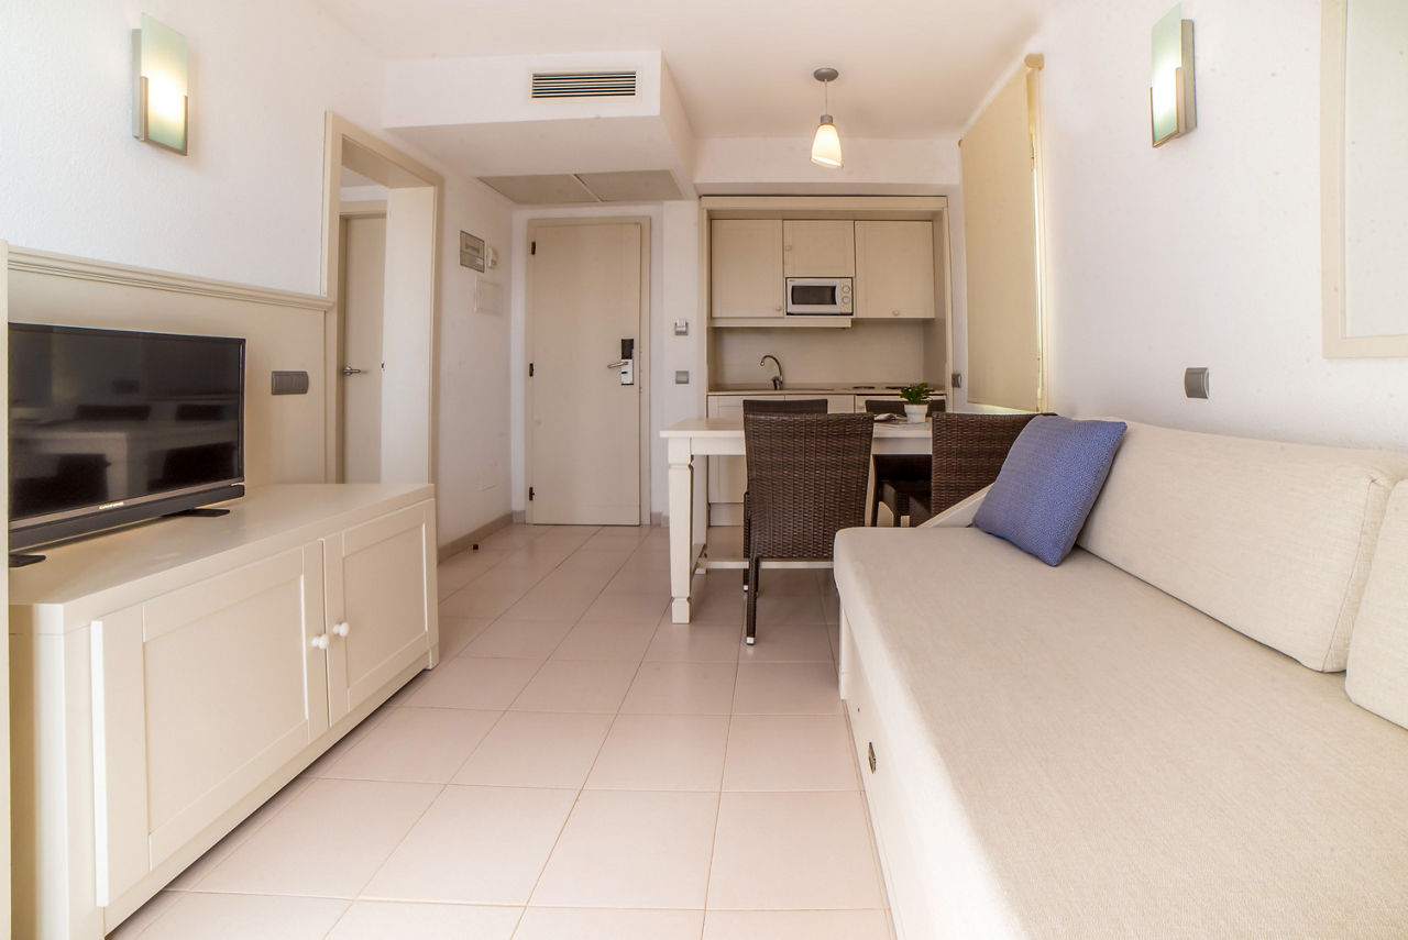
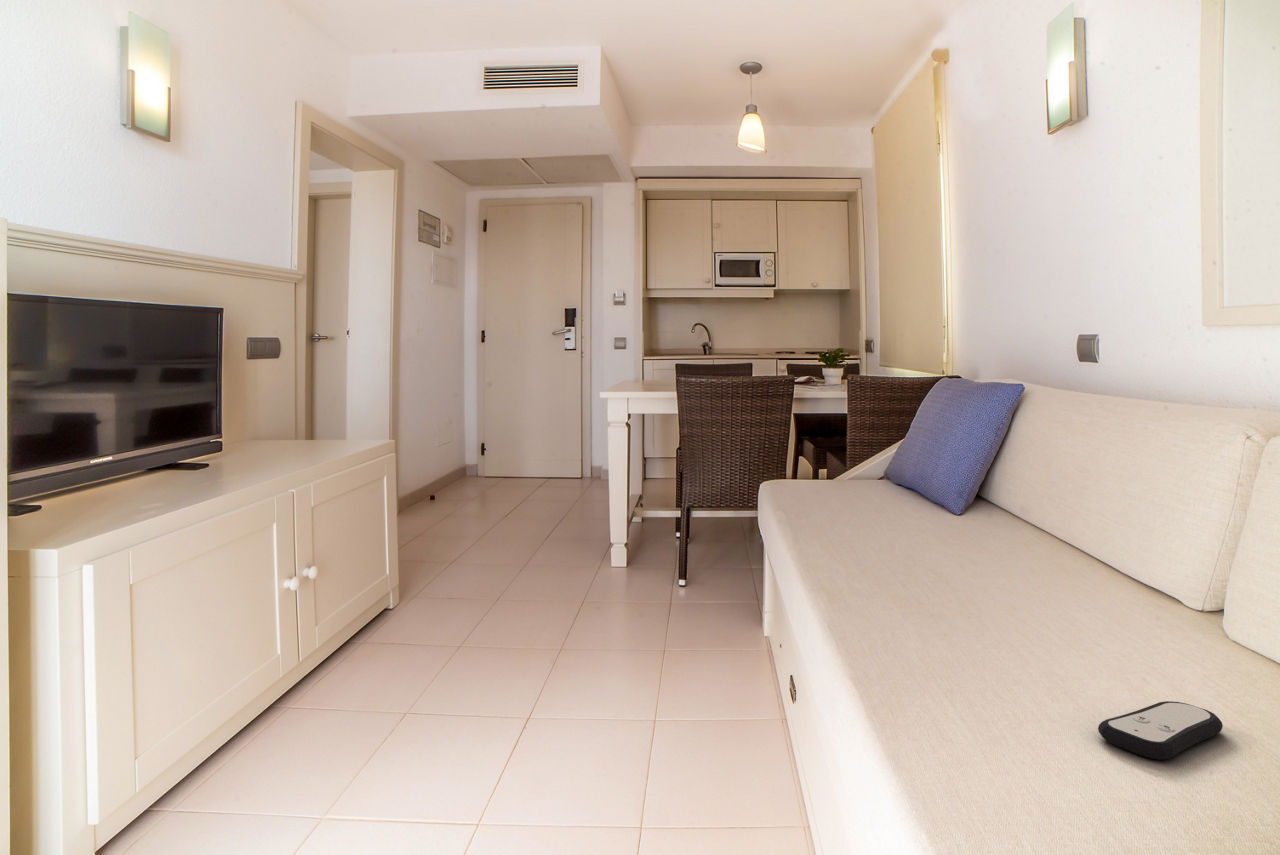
+ remote control (1163, 726)
